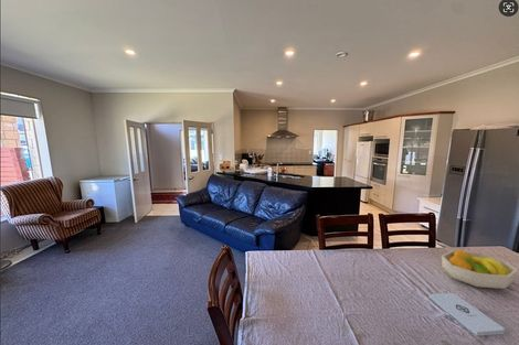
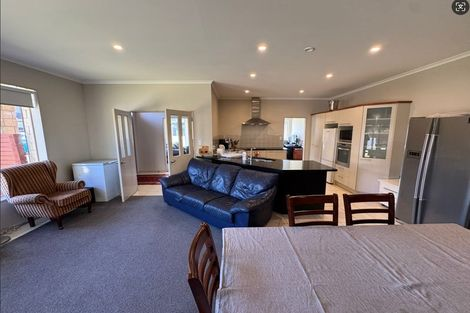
- notepad (463, 311)
- fruit bowl (476, 266)
